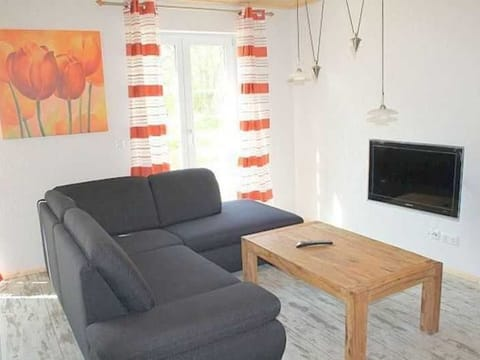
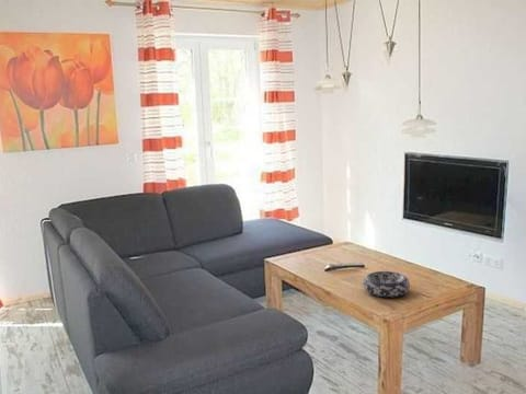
+ decorative bowl (386, 283)
